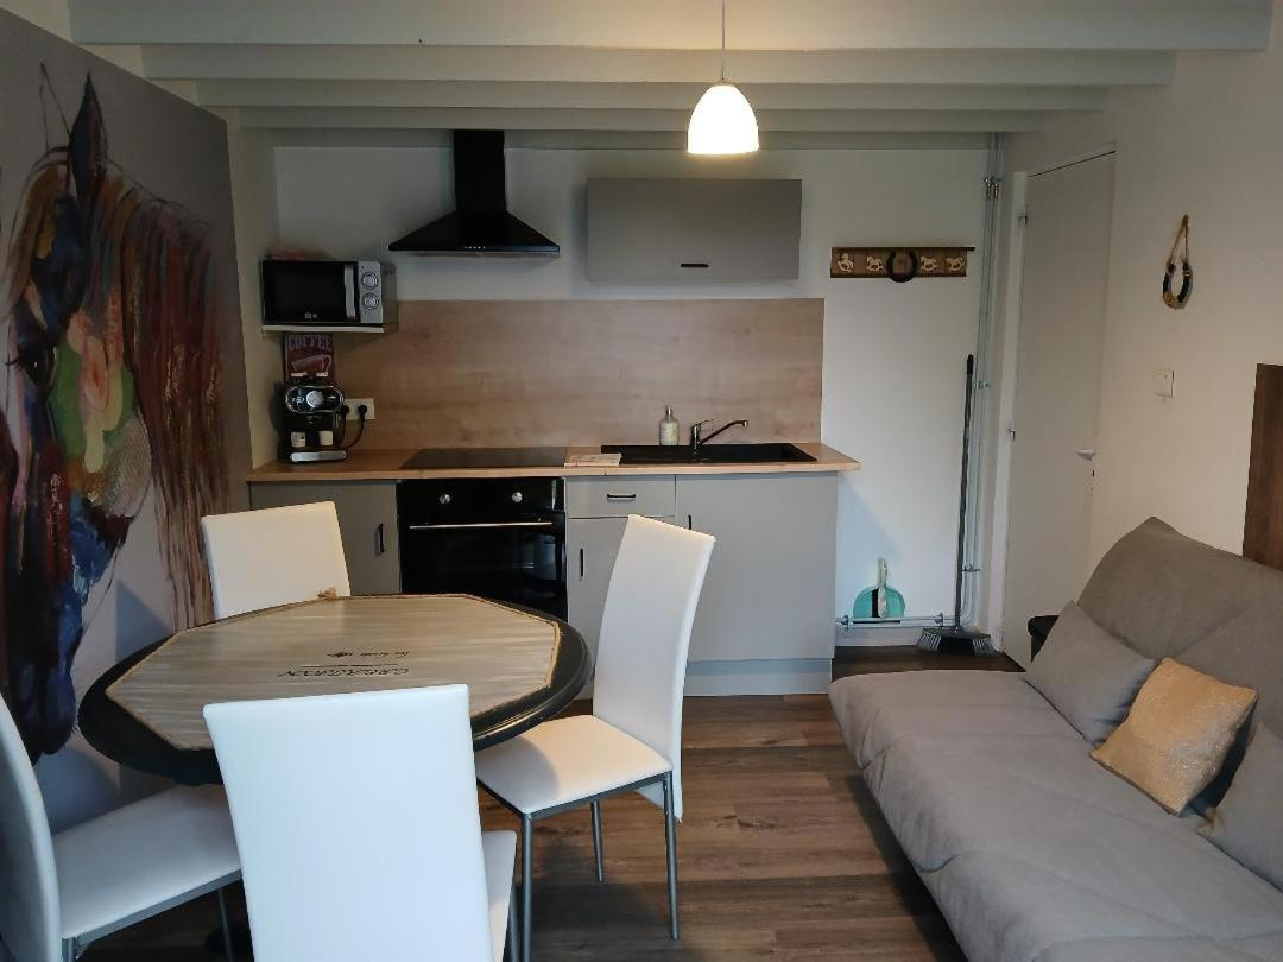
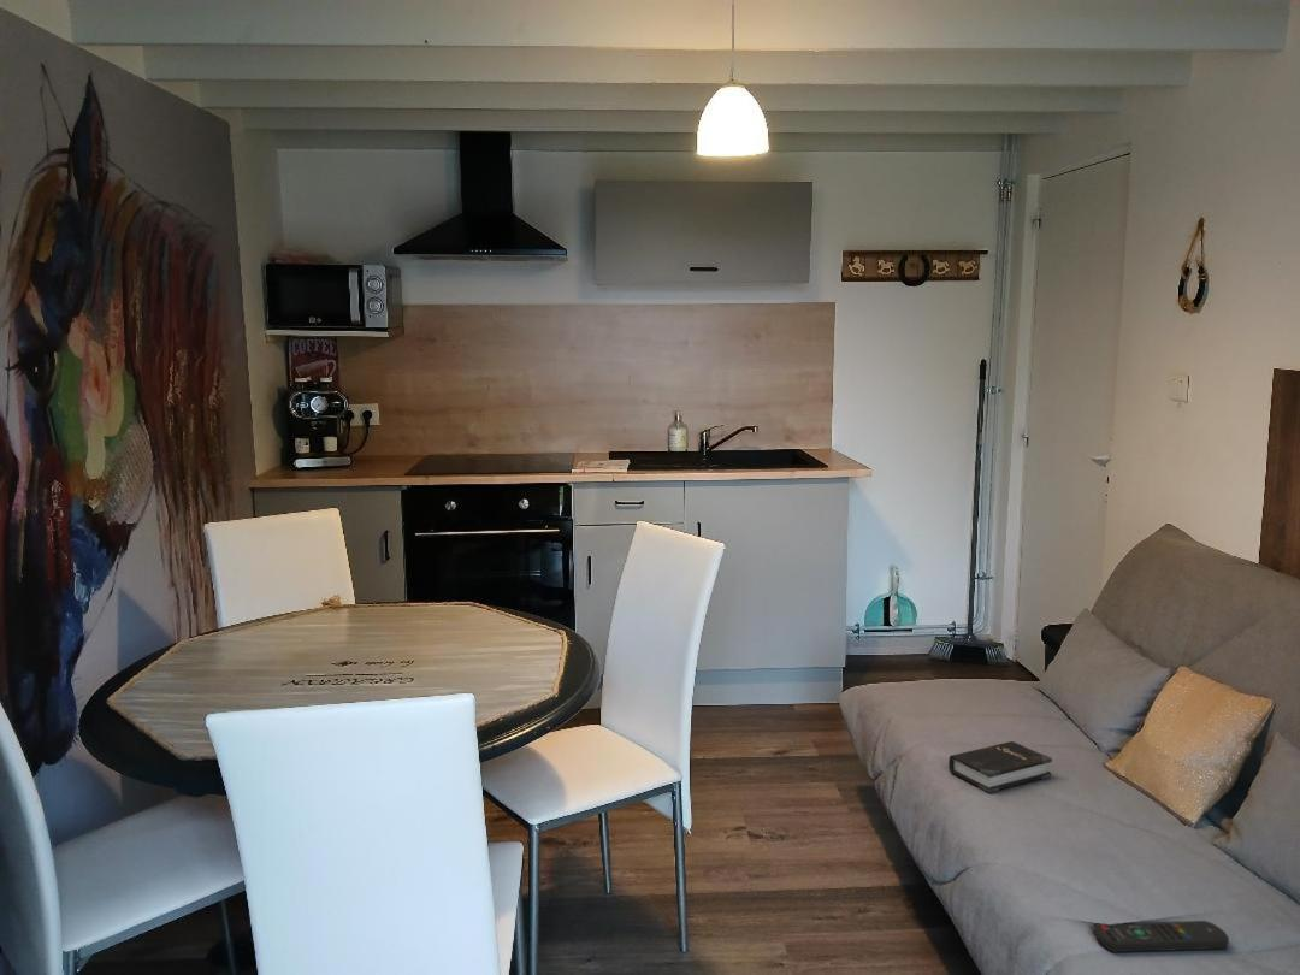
+ hardback book (999, 764)
+ remote control (1160, 935)
